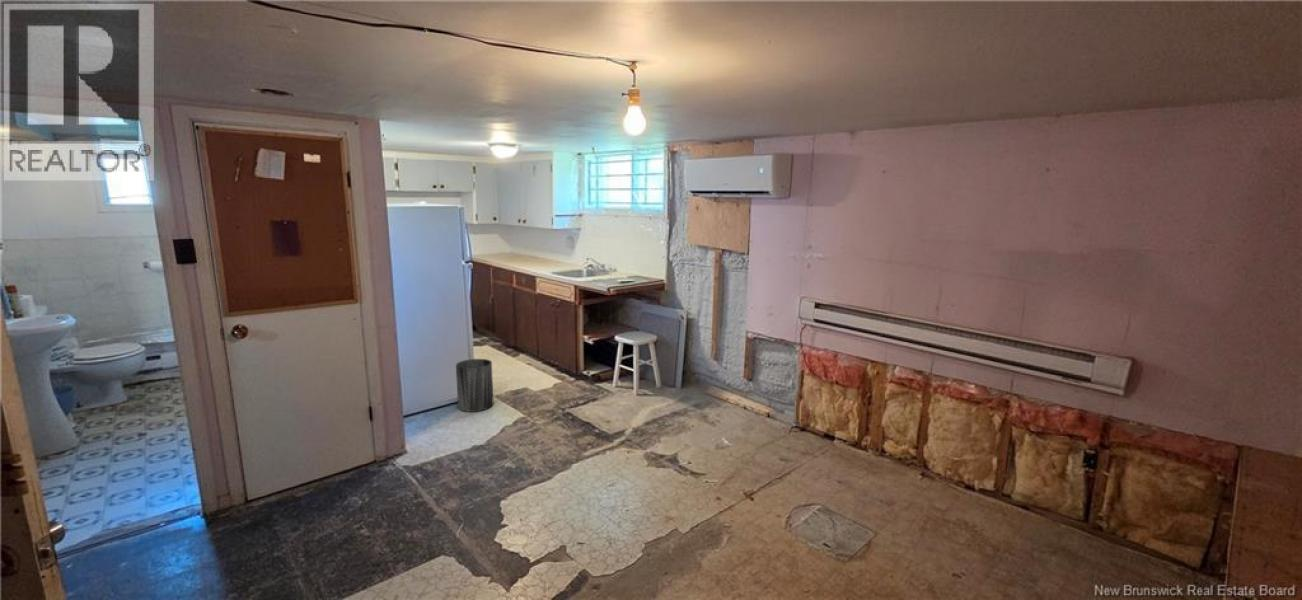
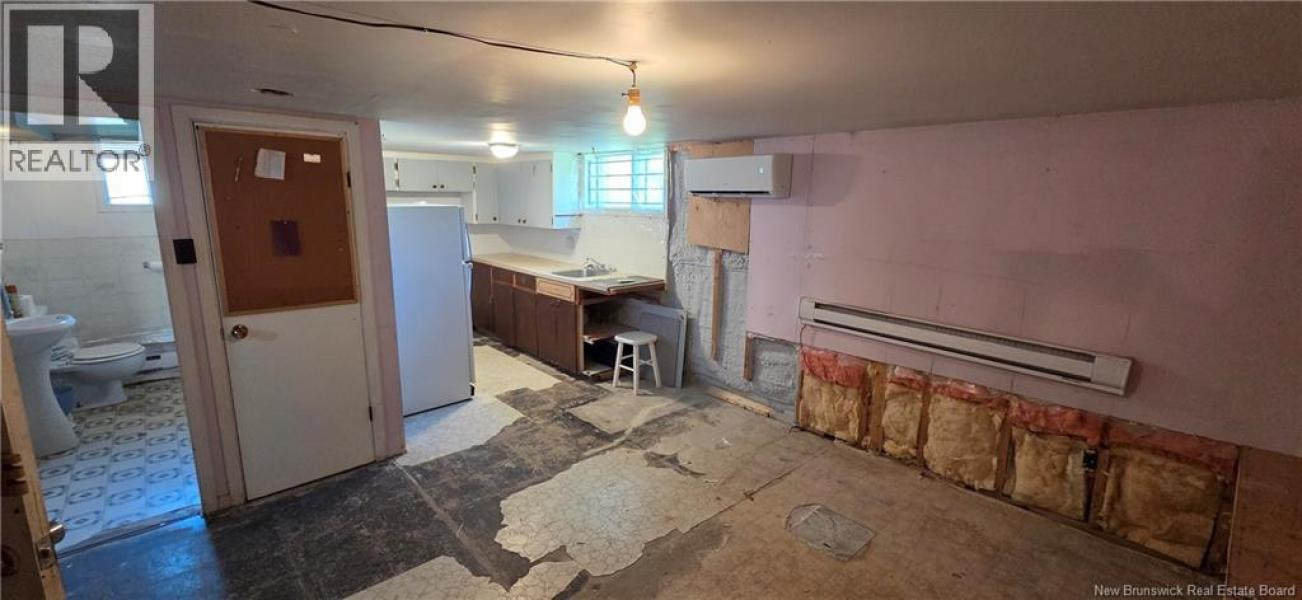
- trash can (474, 384)
